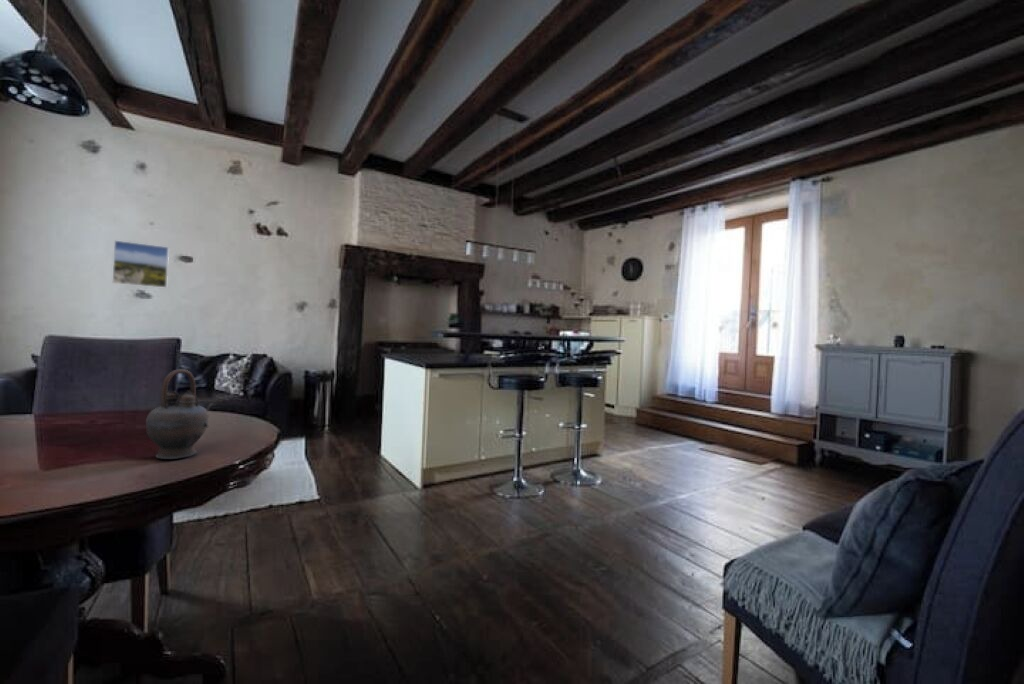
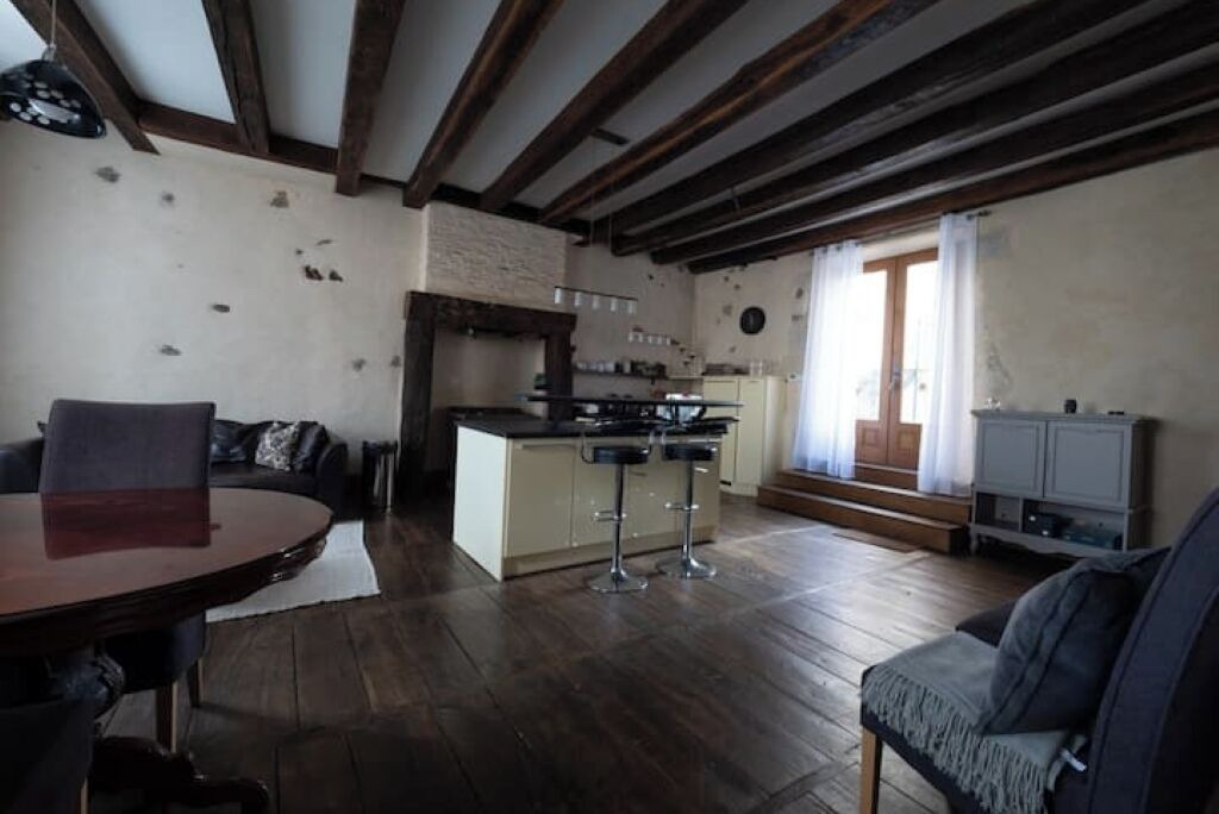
- teapot (184, 411)
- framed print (141, 264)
